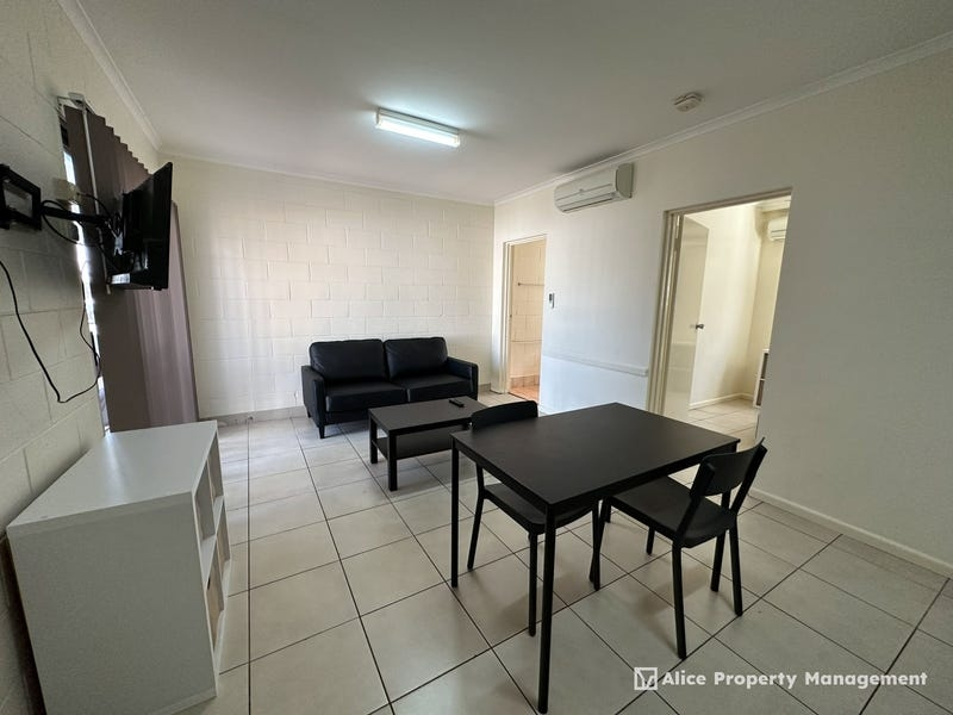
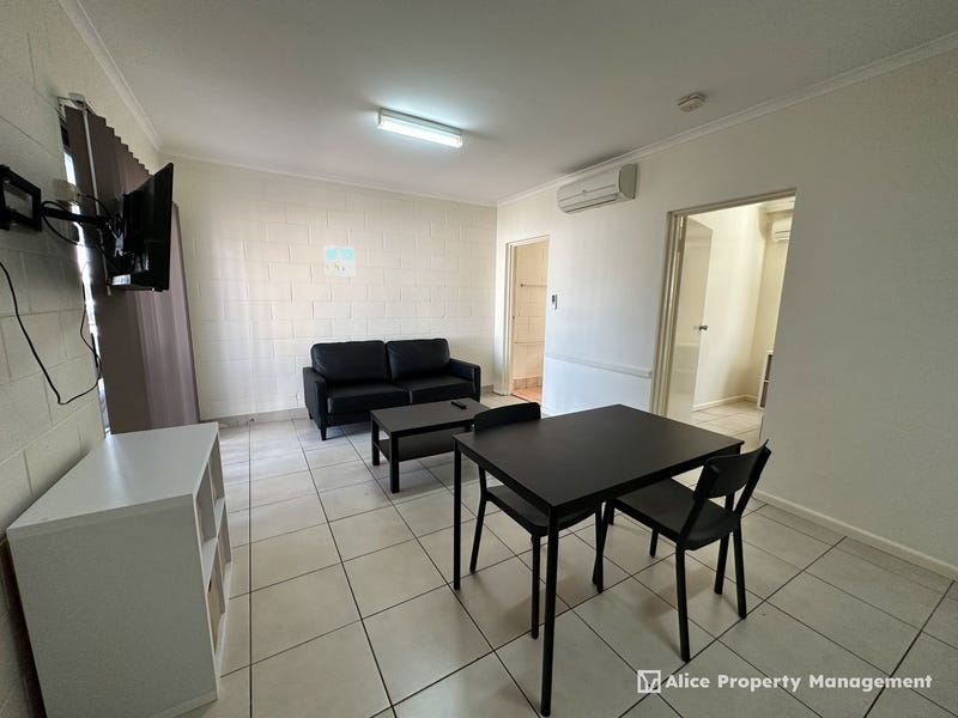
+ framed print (339, 261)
